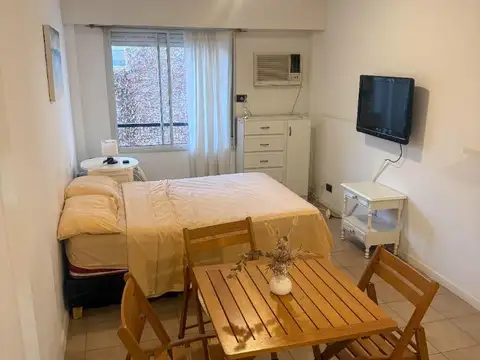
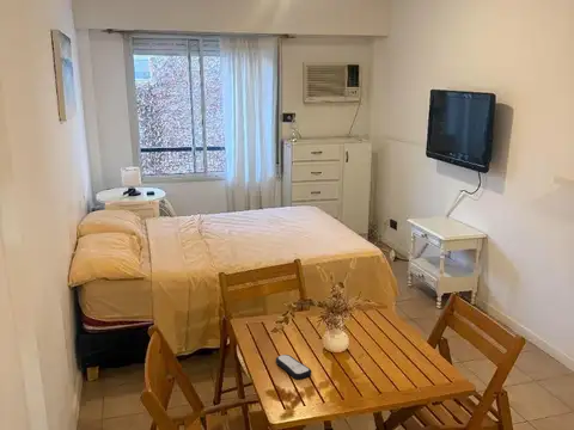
+ remote control (292, 366)
